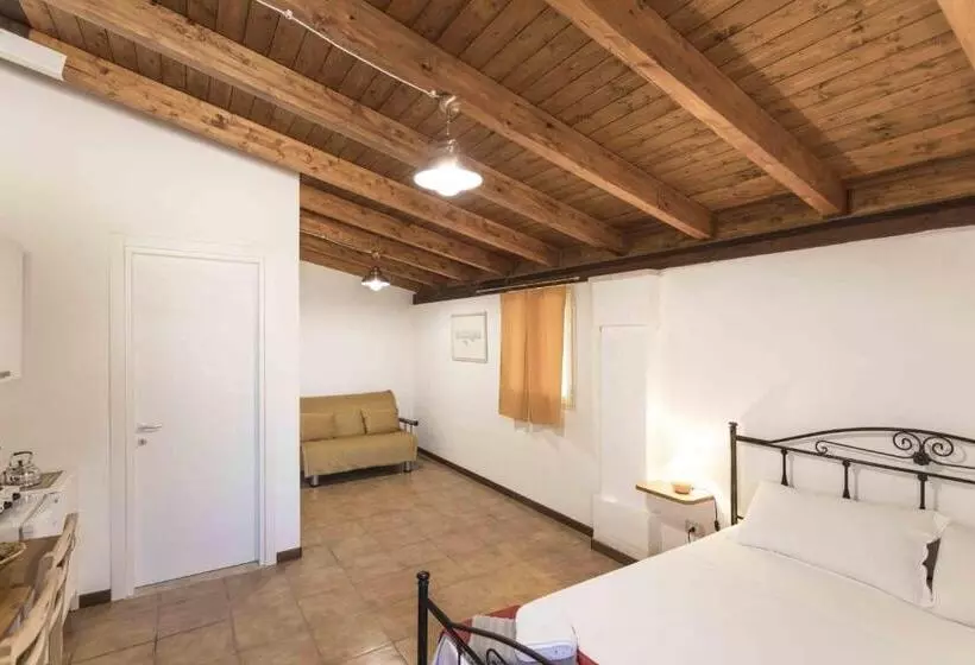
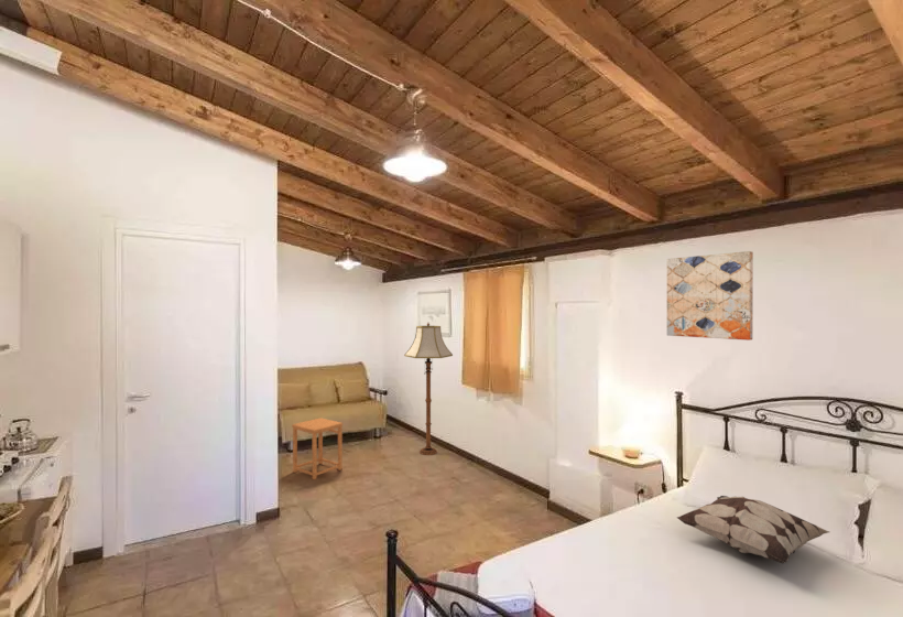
+ decorative pillow (749, 523)
+ side table (316, 446)
+ wall art (706, 296)
+ floor lamp (428, 387)
